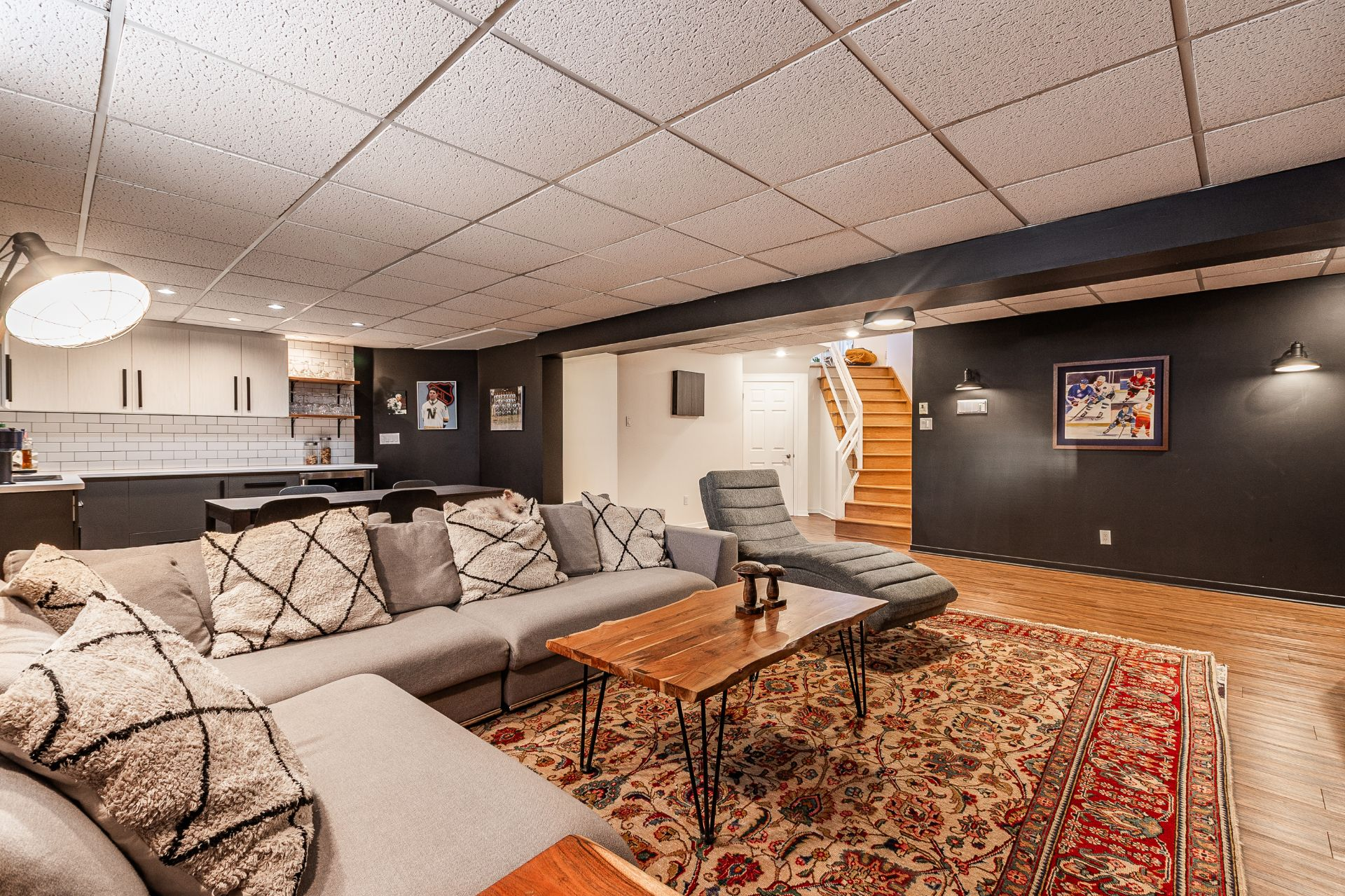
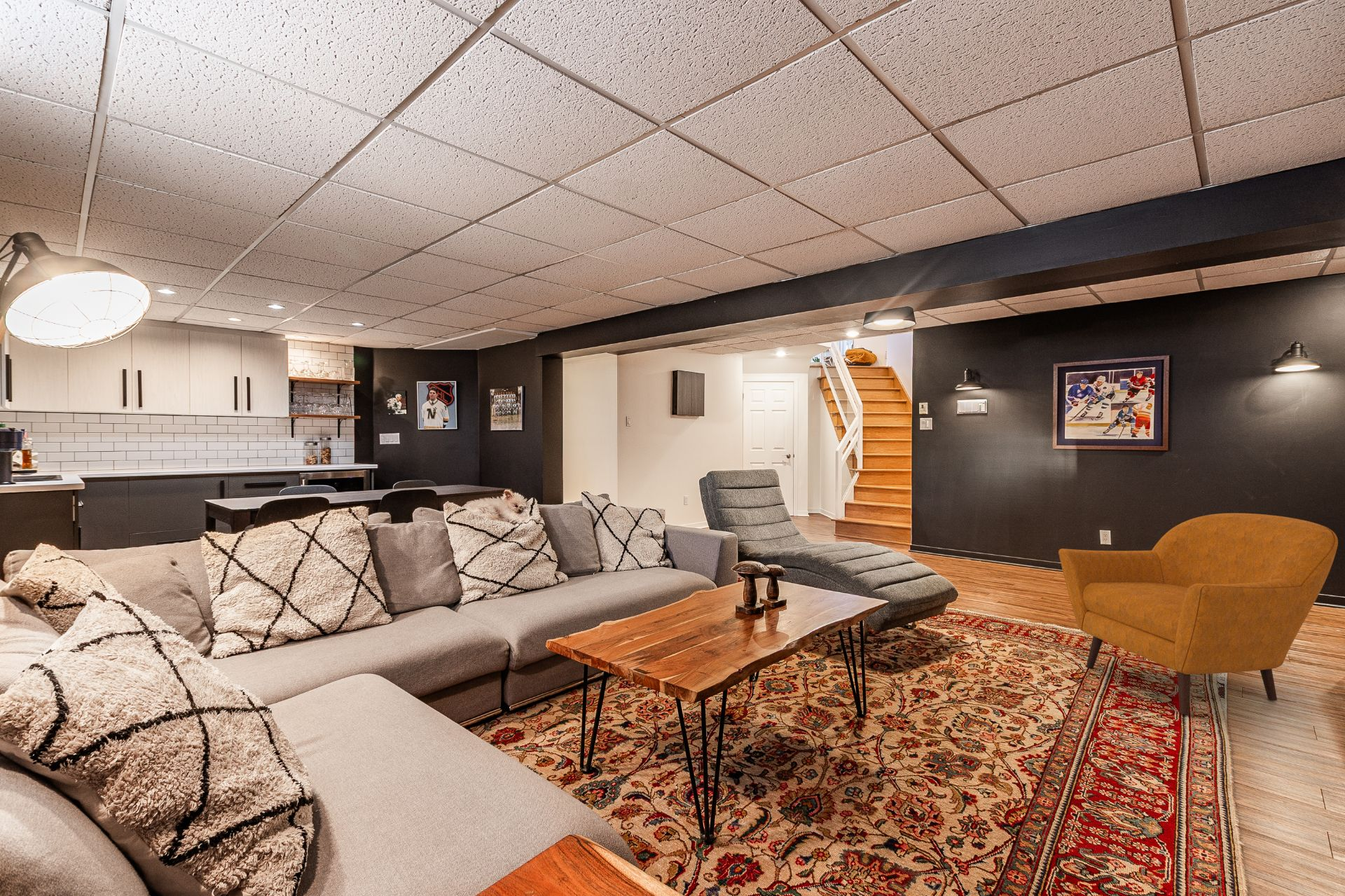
+ armchair (1200, 601)
